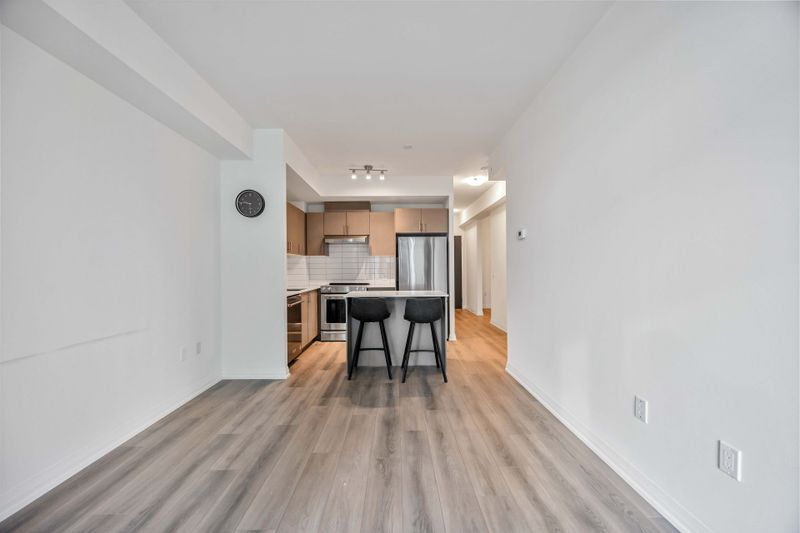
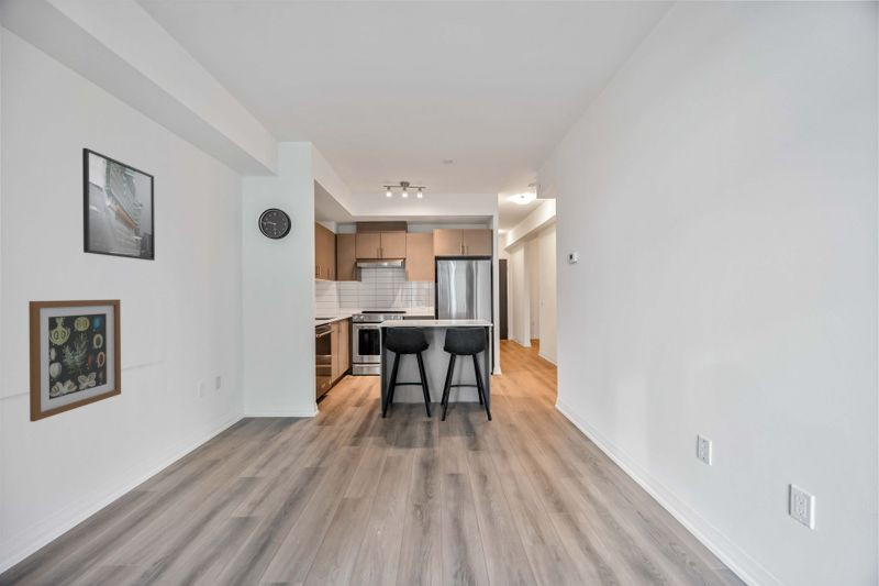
+ wall art (80, 353)
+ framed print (122, 210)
